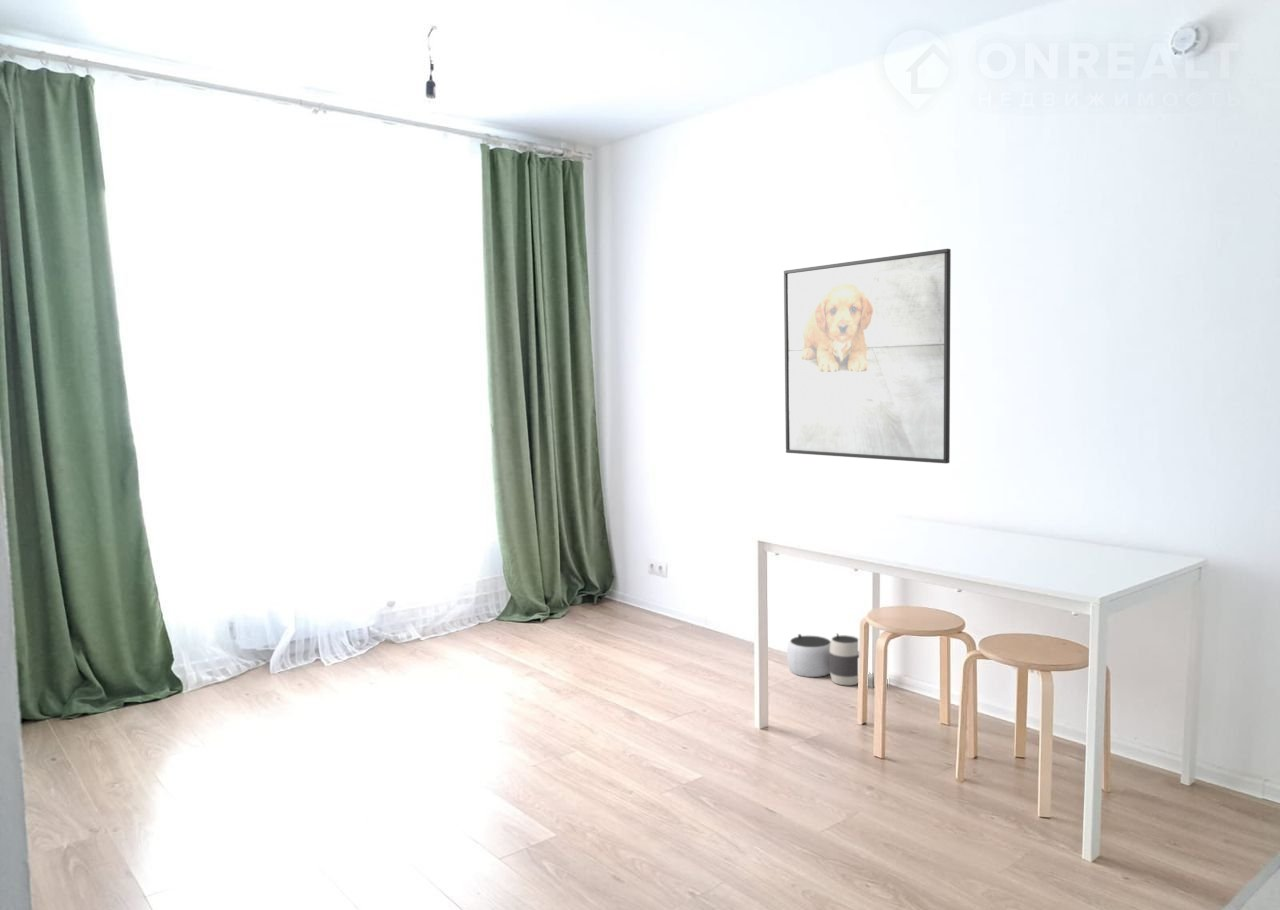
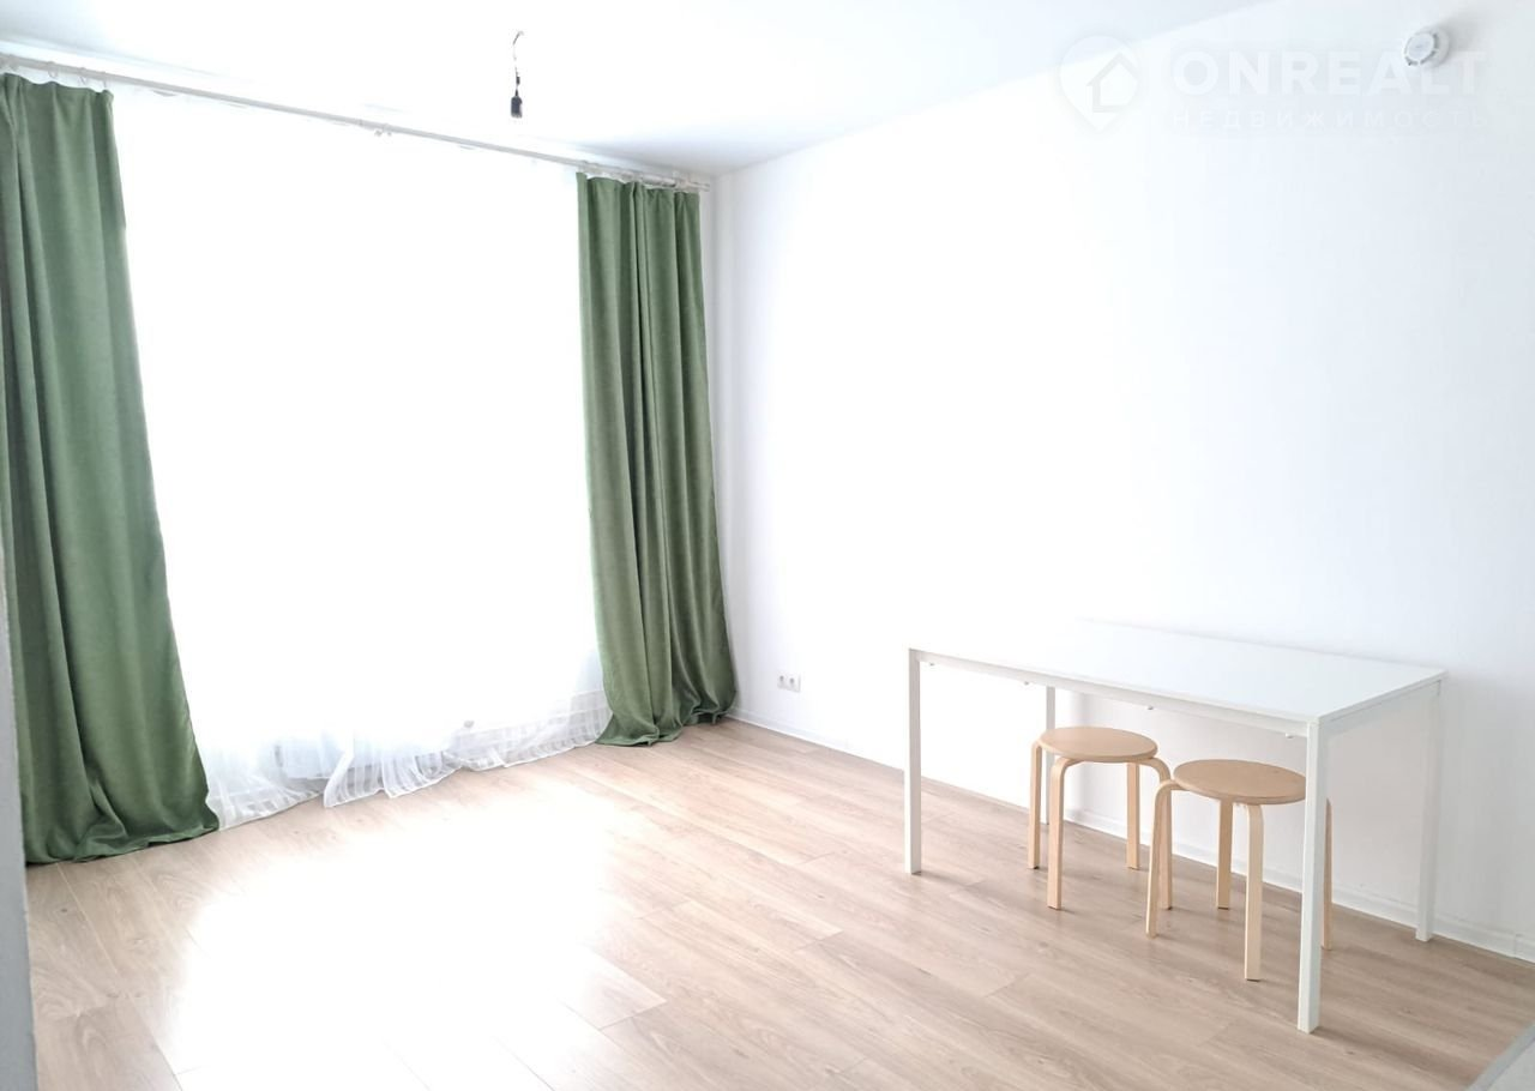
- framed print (860, 360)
- waste basket (824, 653)
